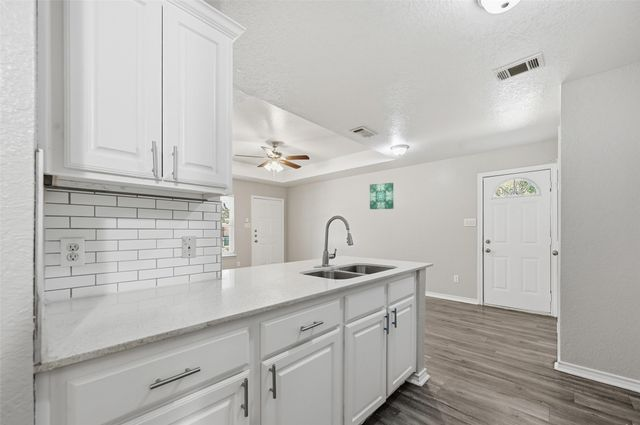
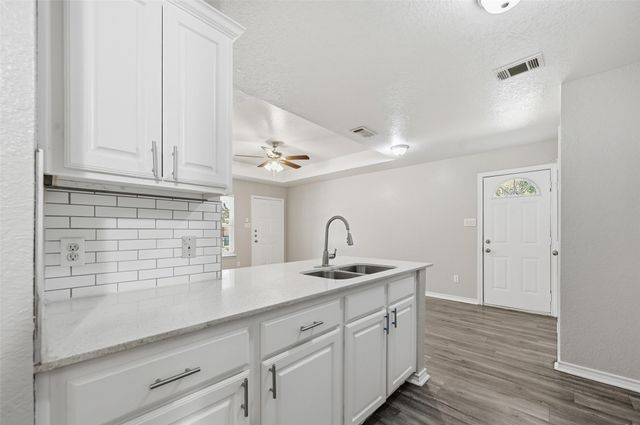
- wall art (381, 196)
